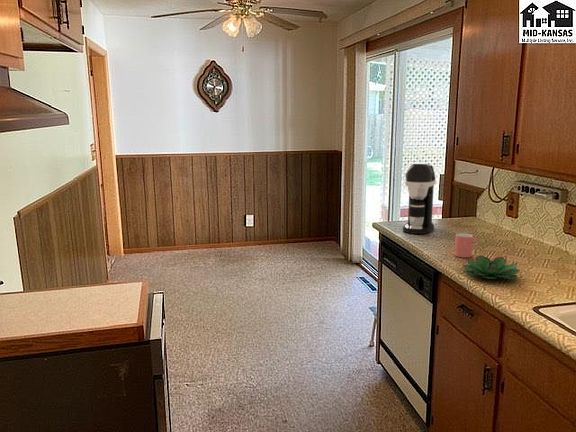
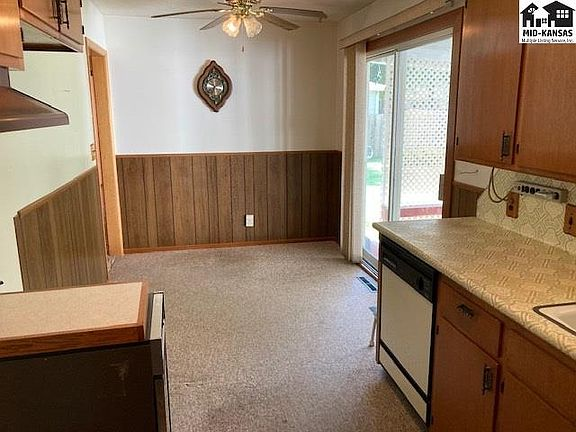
- coffee maker (420, 196)
- cup (467, 245)
- succulent plant (491, 267)
